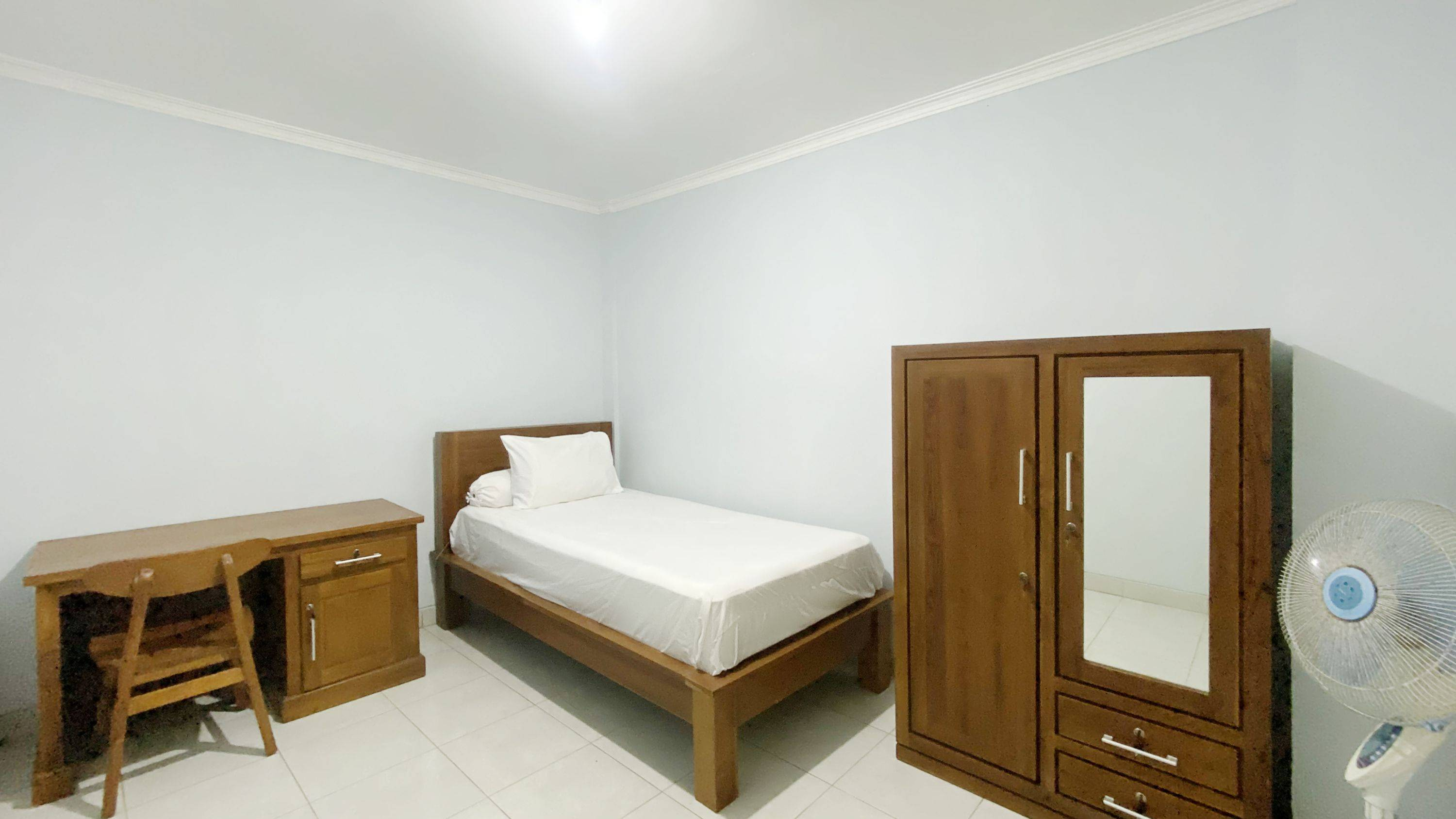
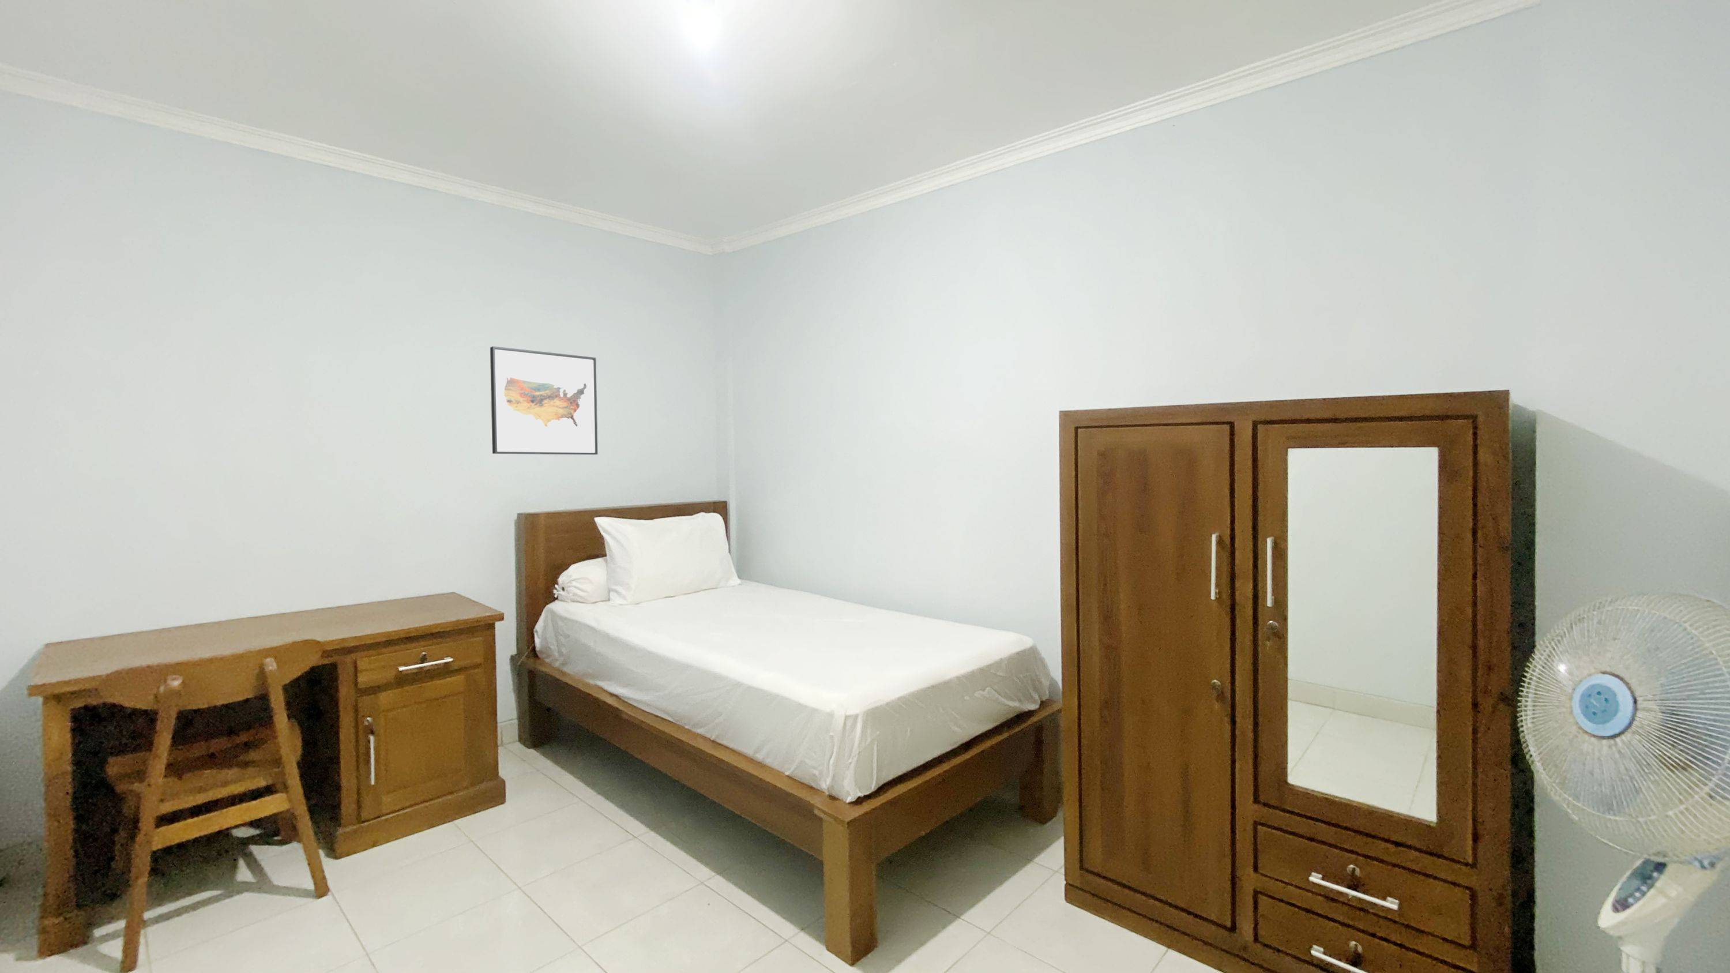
+ wall art (547, 403)
